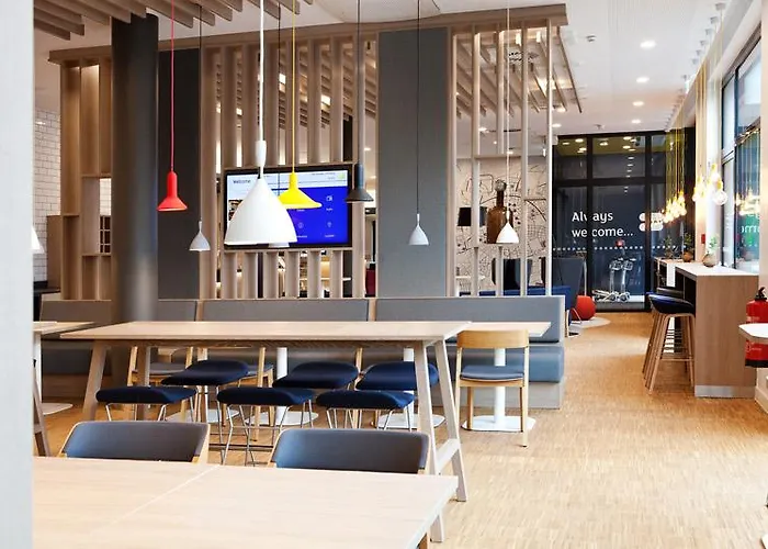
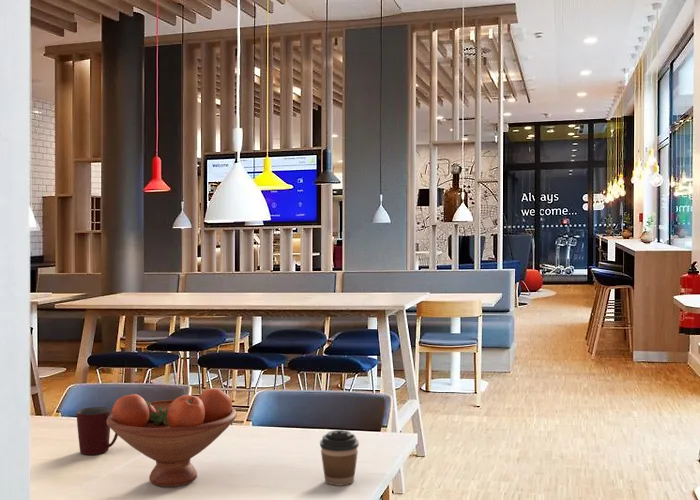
+ mug (99, 431)
+ fruit bowl (173, 434)
+ coffee cup (339, 455)
